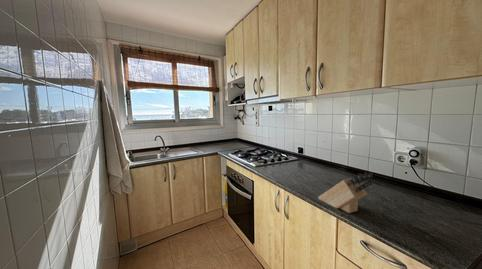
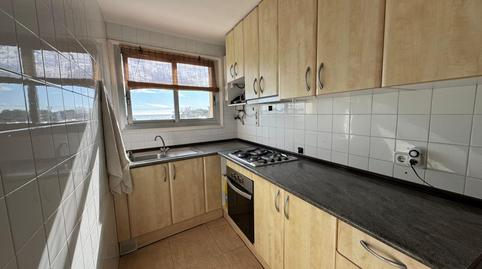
- knife block (344, 187)
